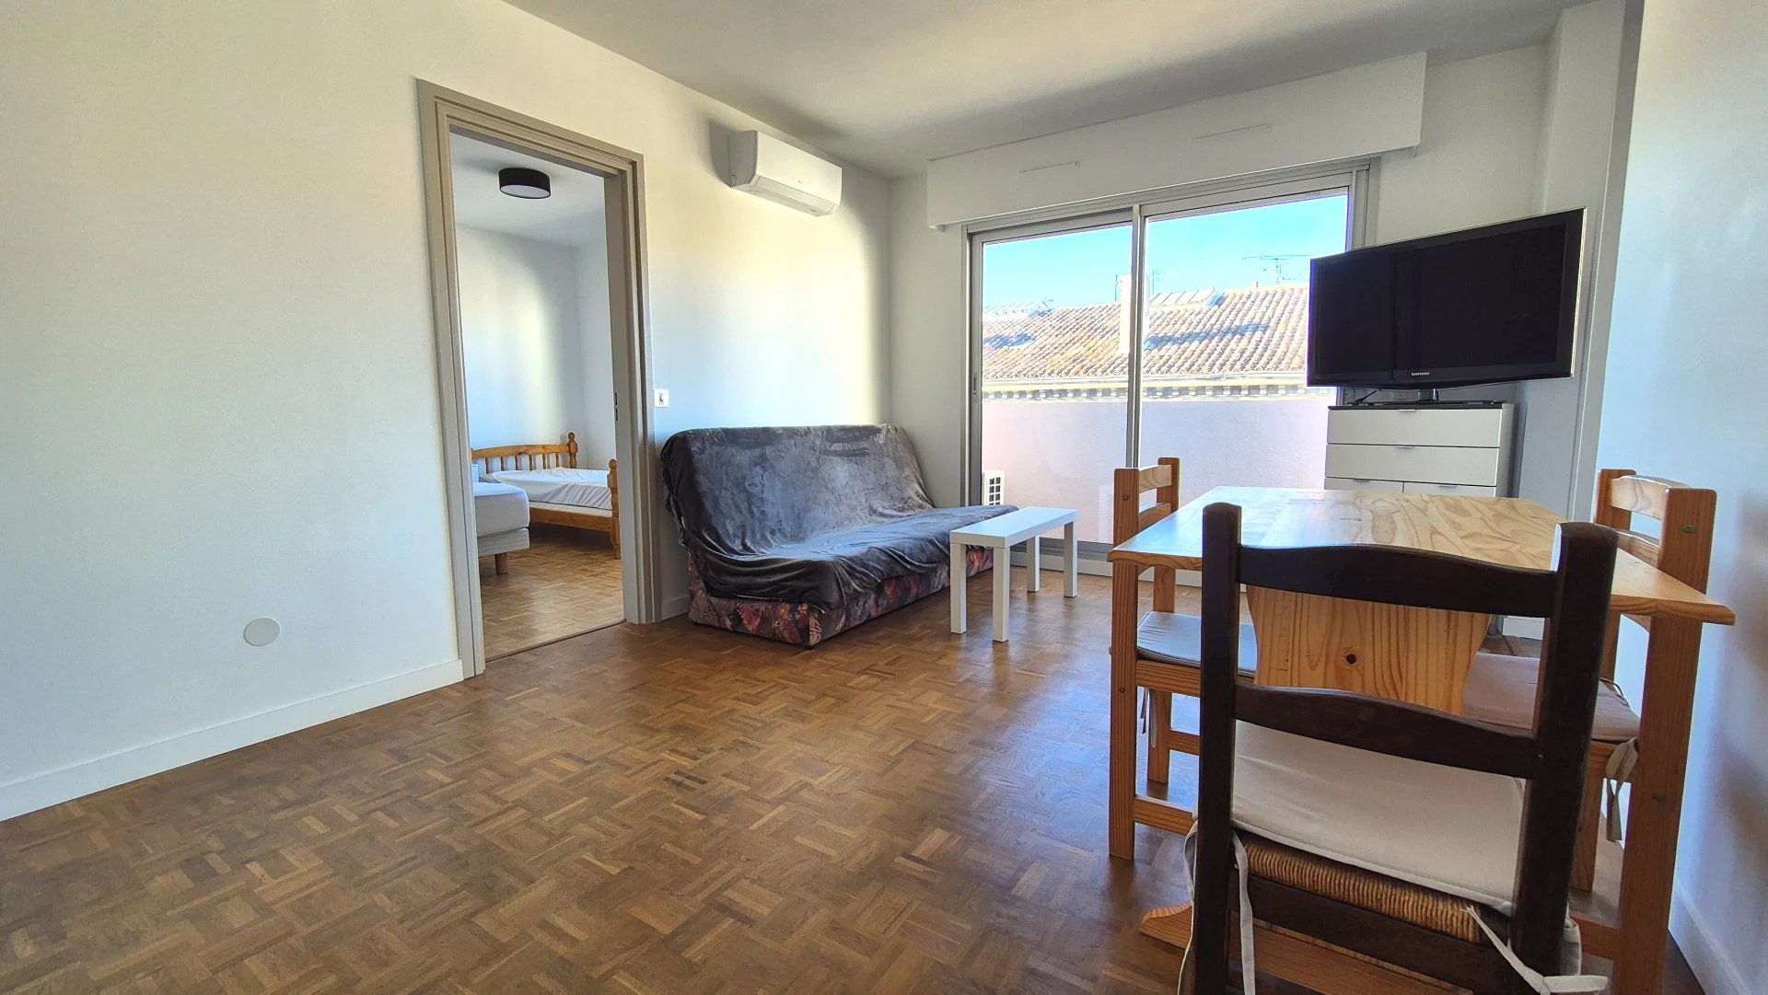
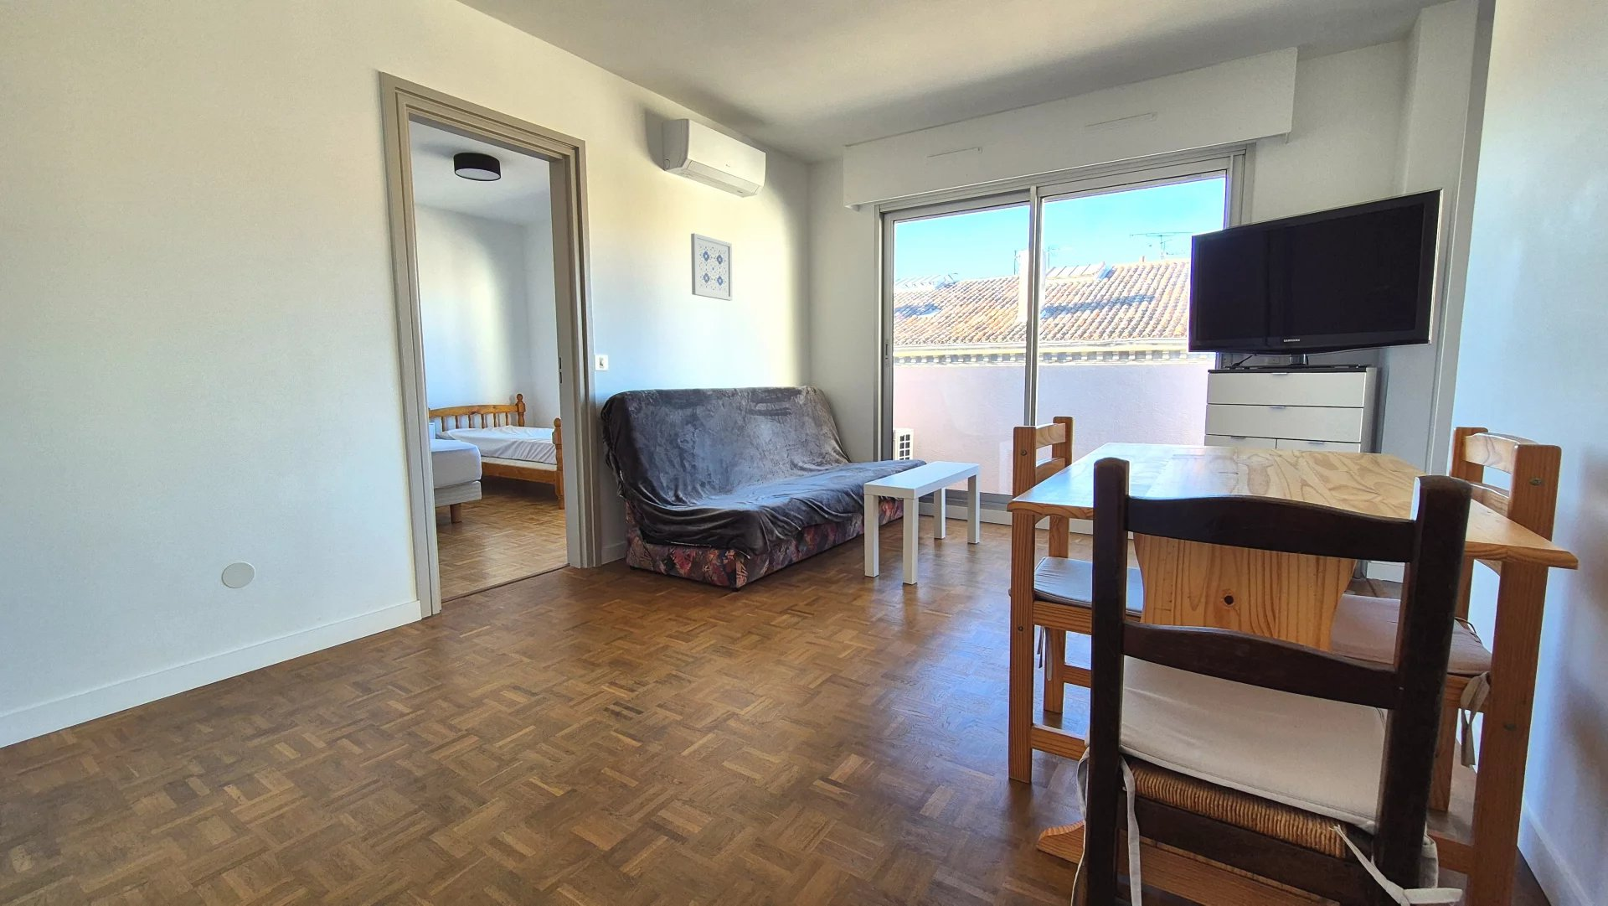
+ wall art (712, 268)
